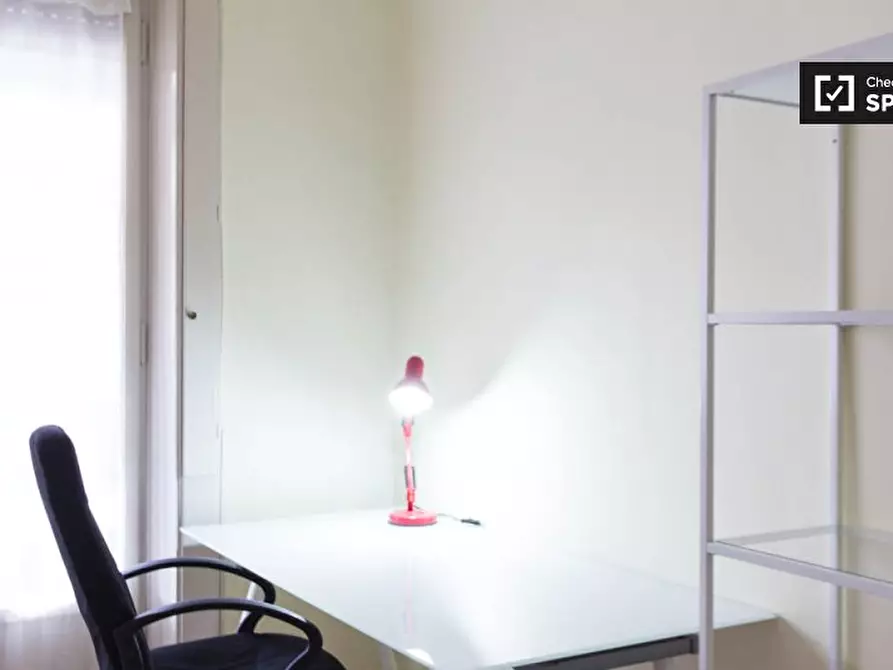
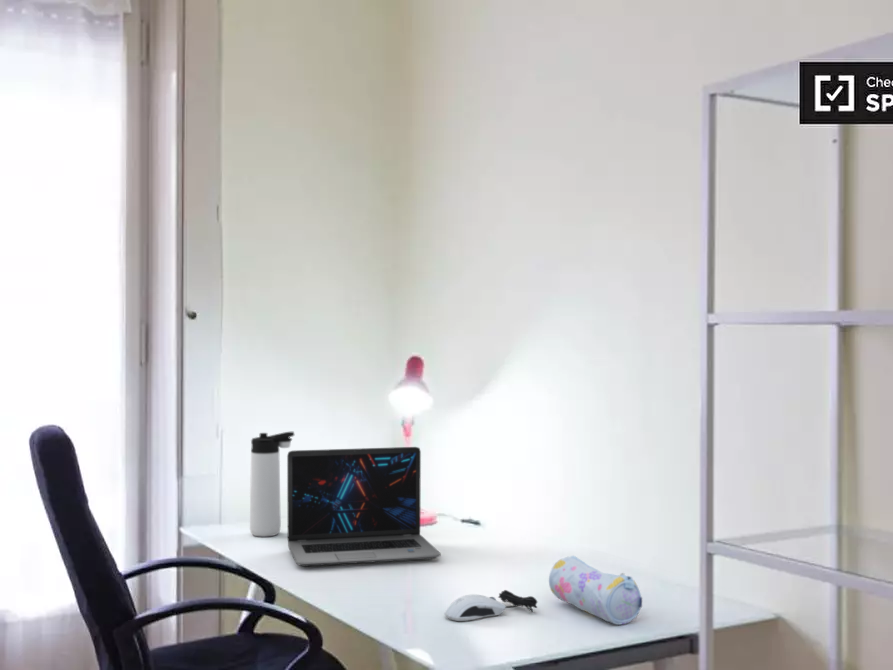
+ thermos bottle (272, 483)
+ pencil case (593, 588)
+ computer mouse (487, 603)
+ laptop (362, 504)
